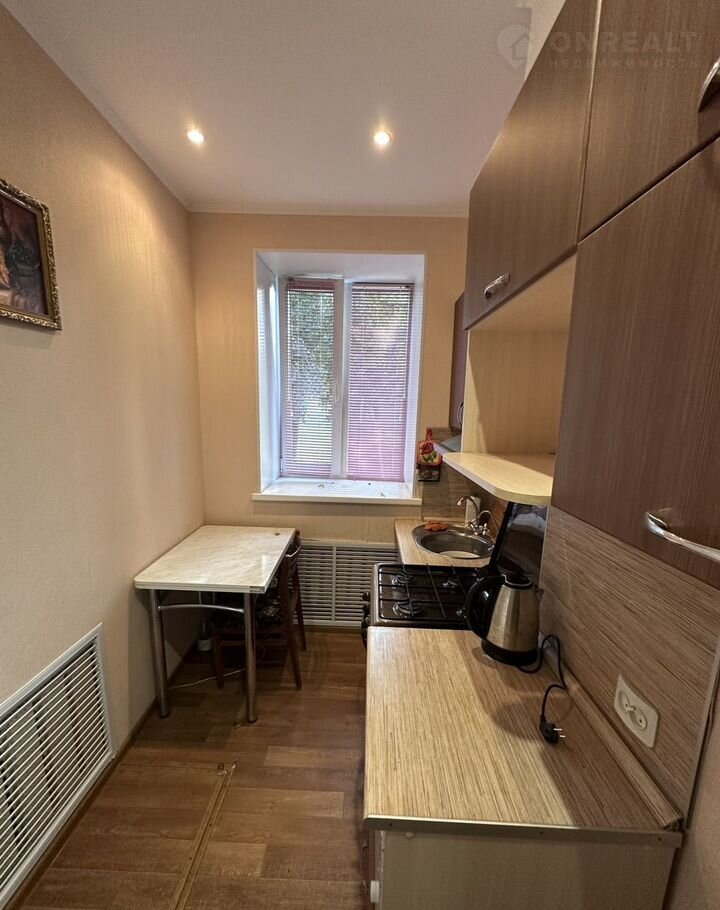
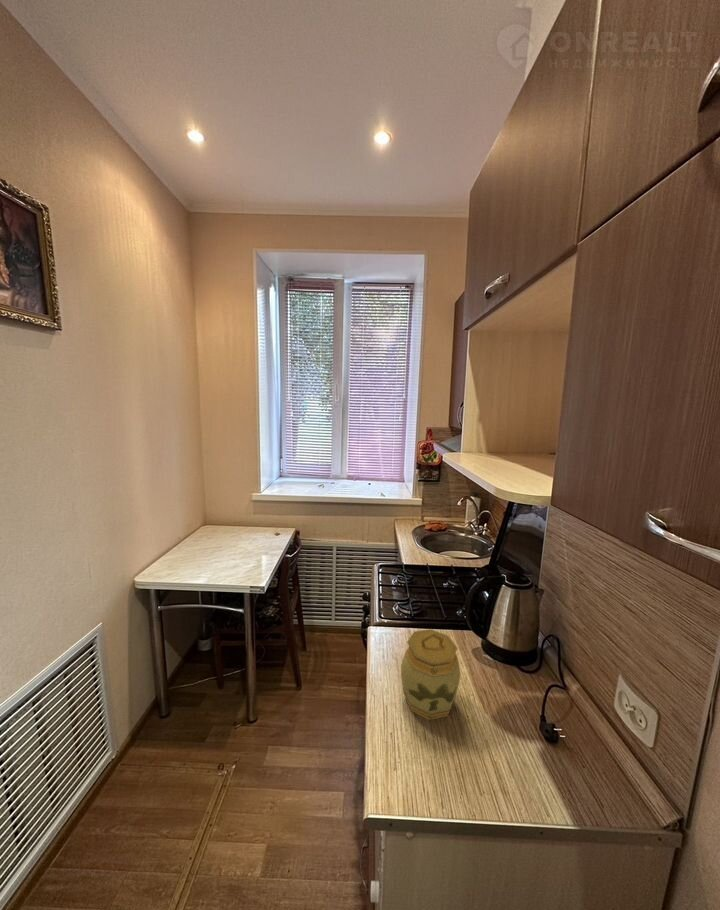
+ jar (430, 666)
